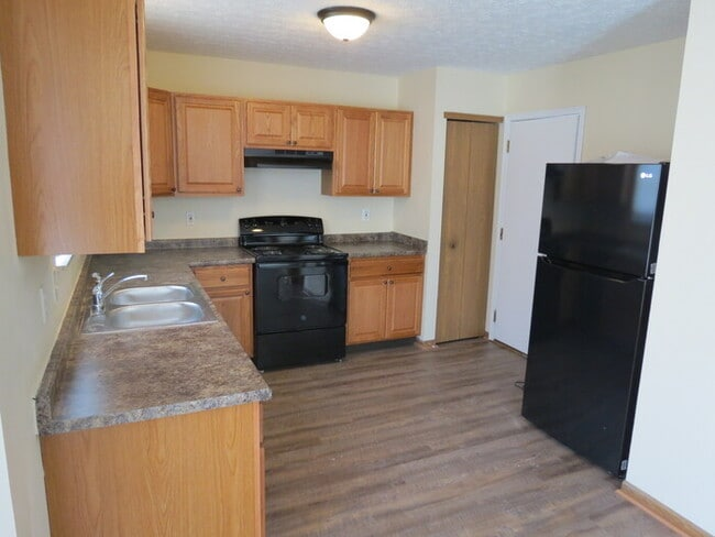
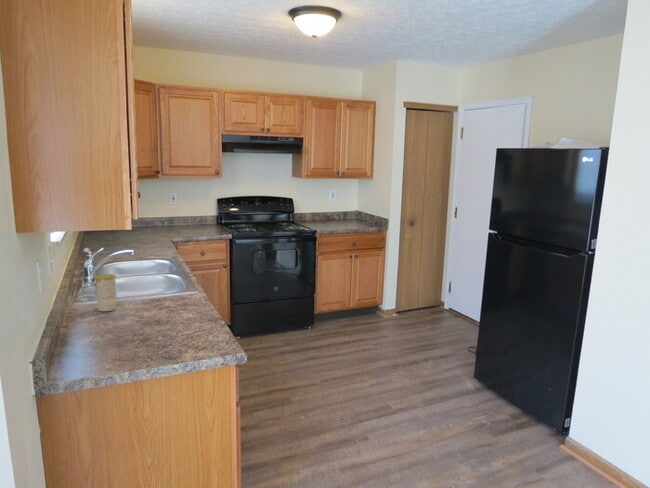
+ candle (106, 292)
